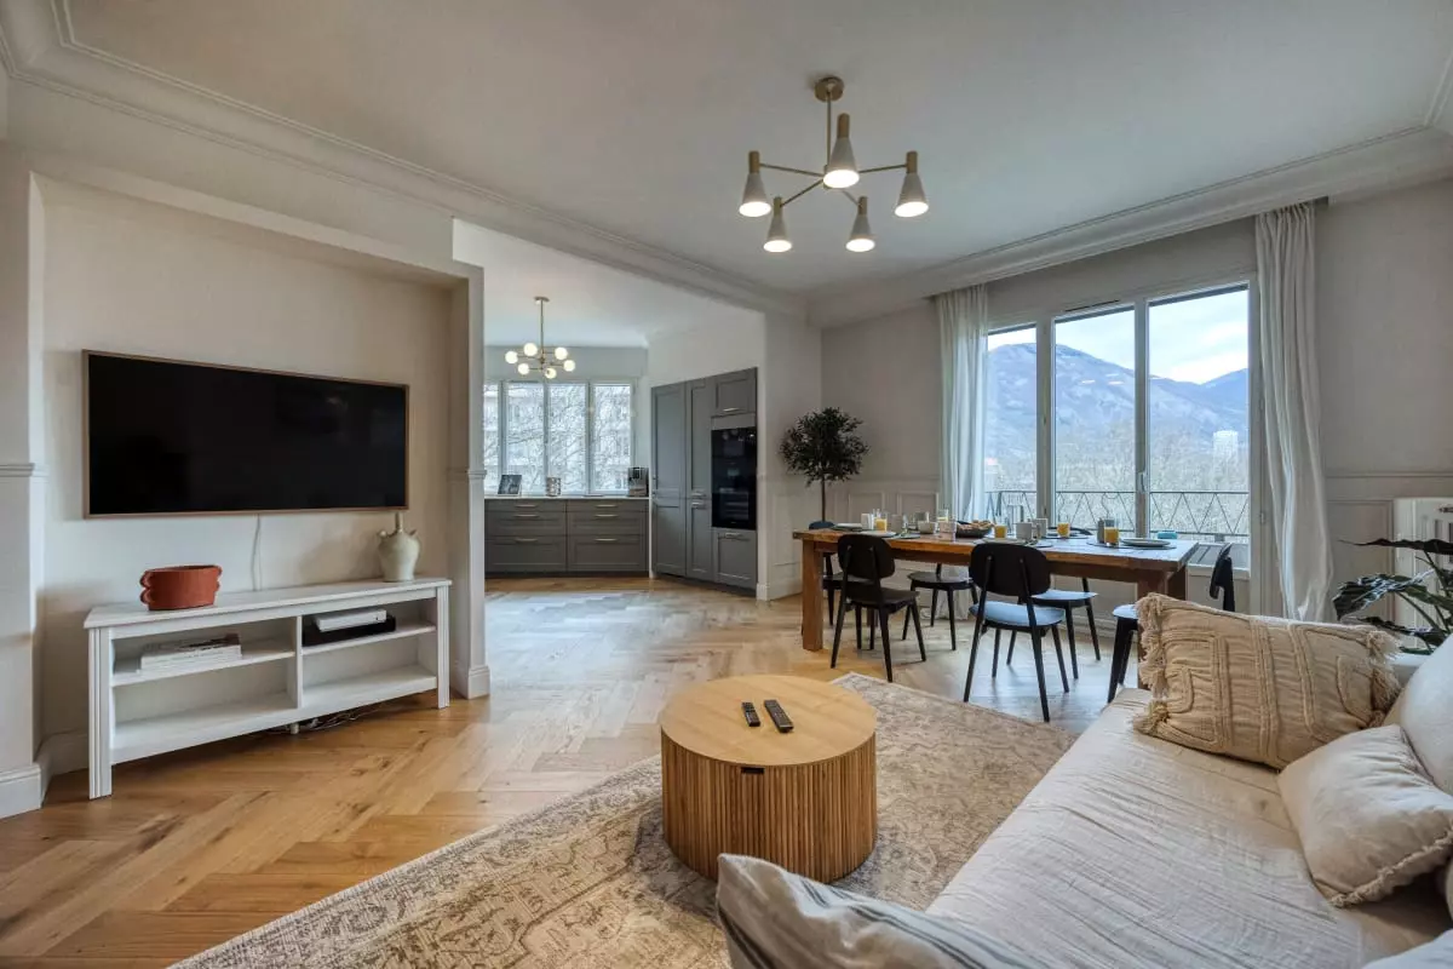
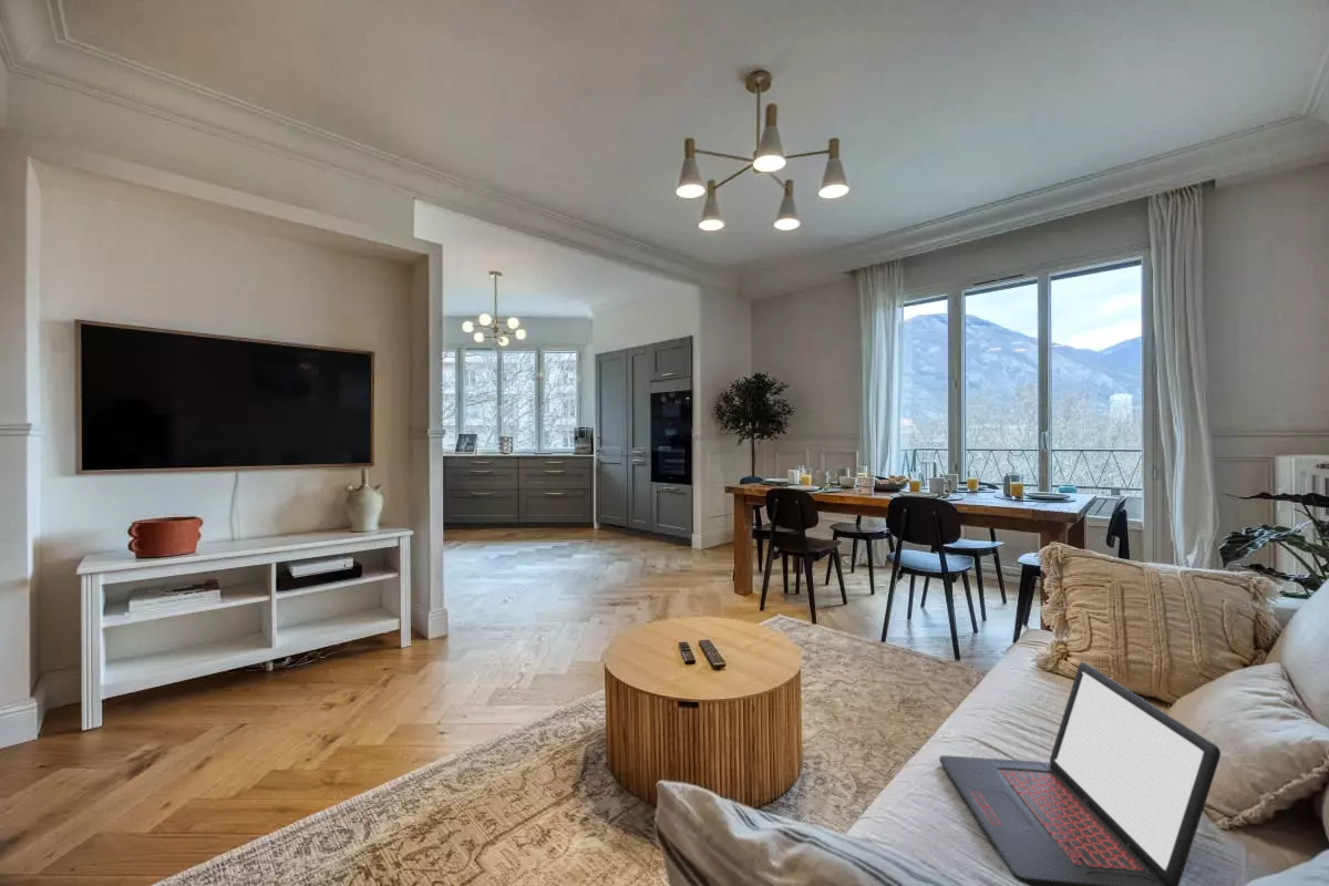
+ laptop (1054, 755)
